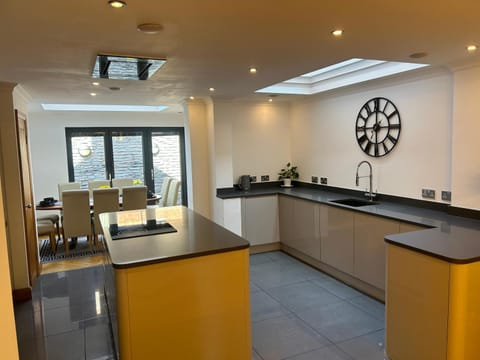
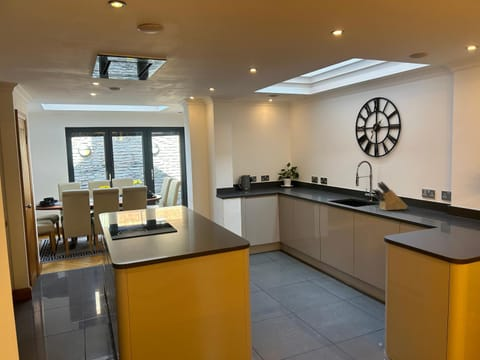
+ knife block (389, 195)
